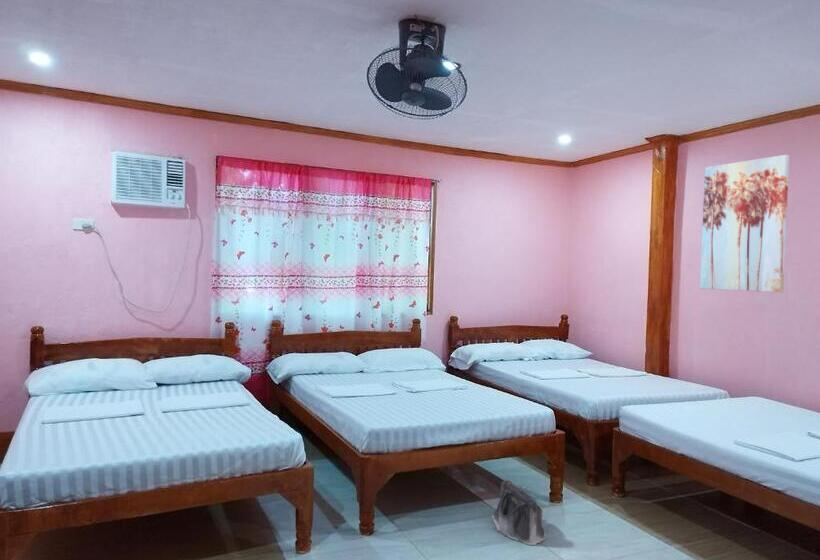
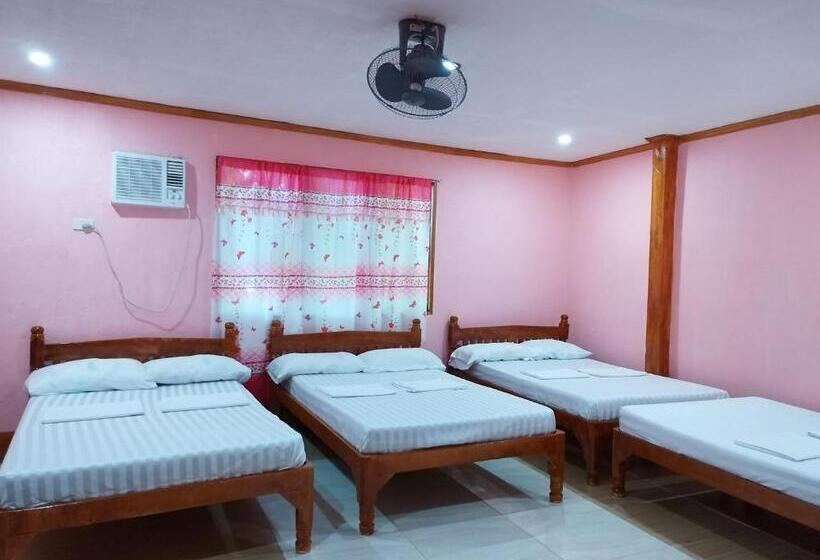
- saddlebag (520, 509)
- wall art (741, 226)
